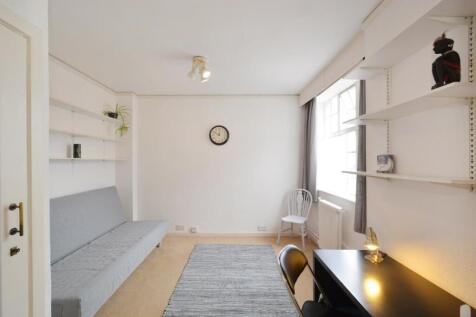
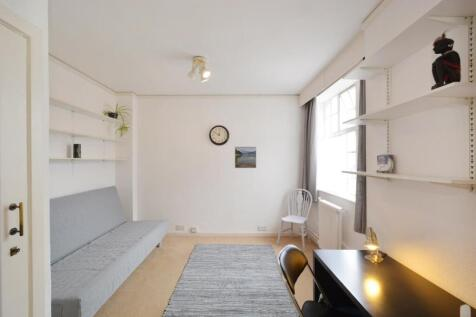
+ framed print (245, 157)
